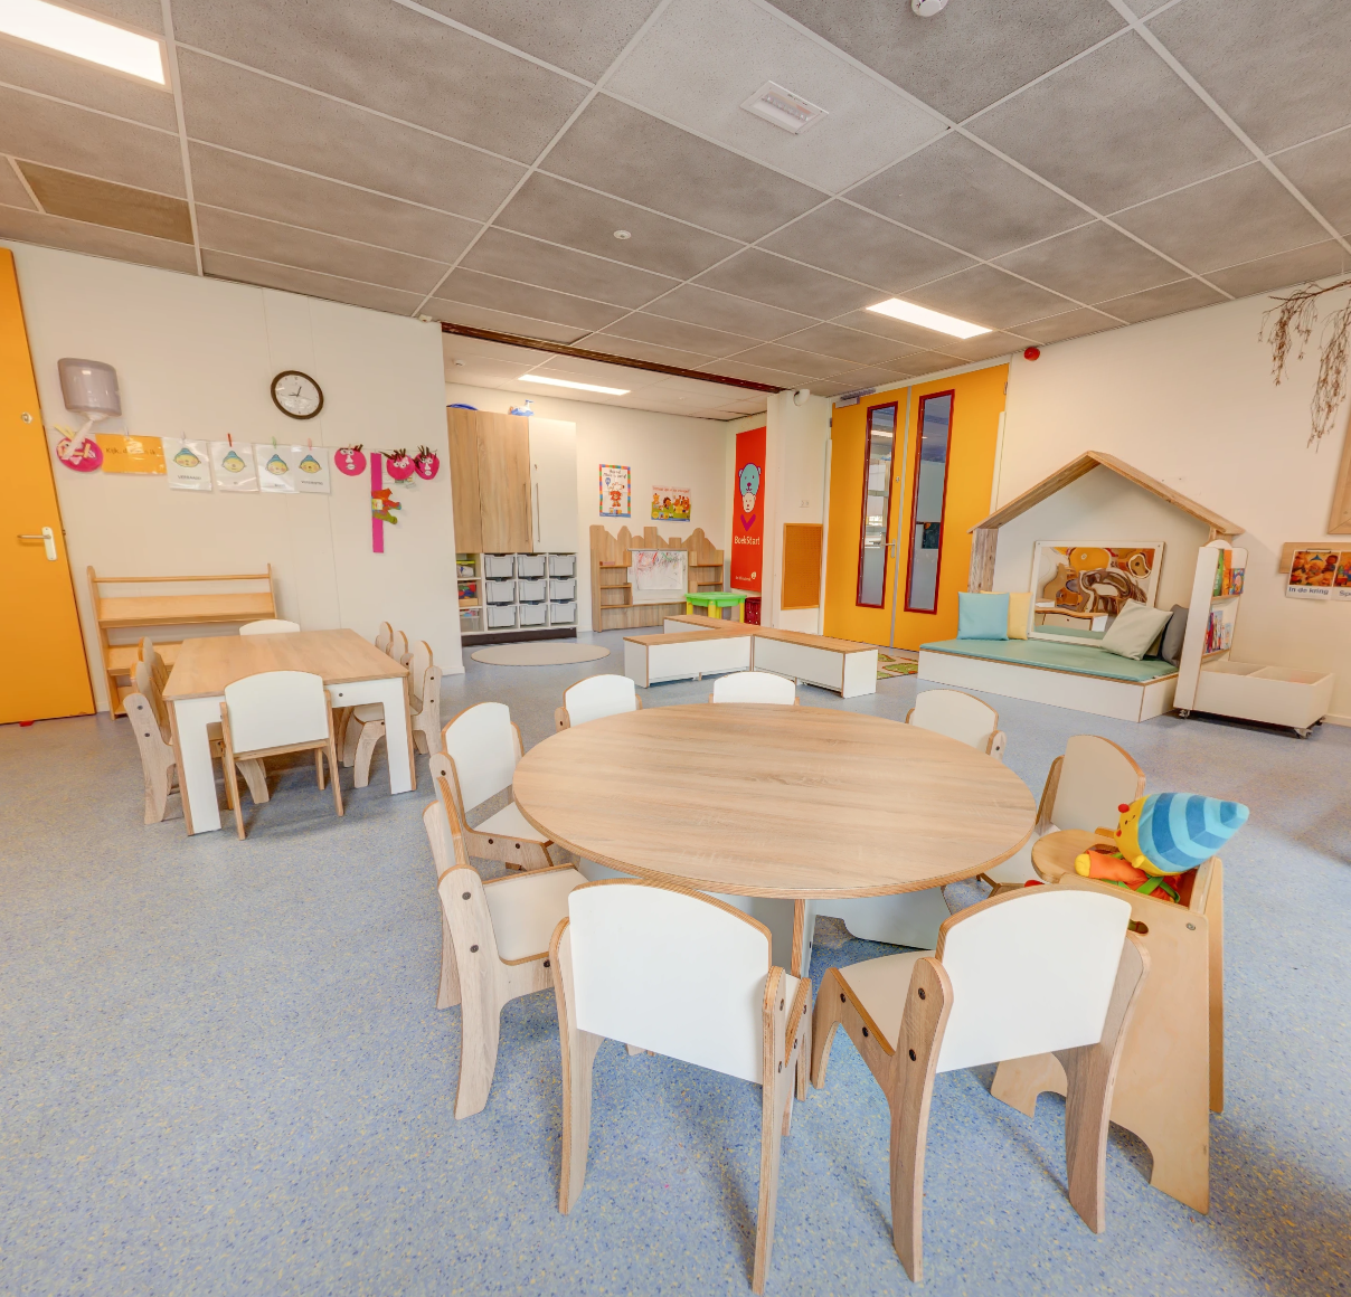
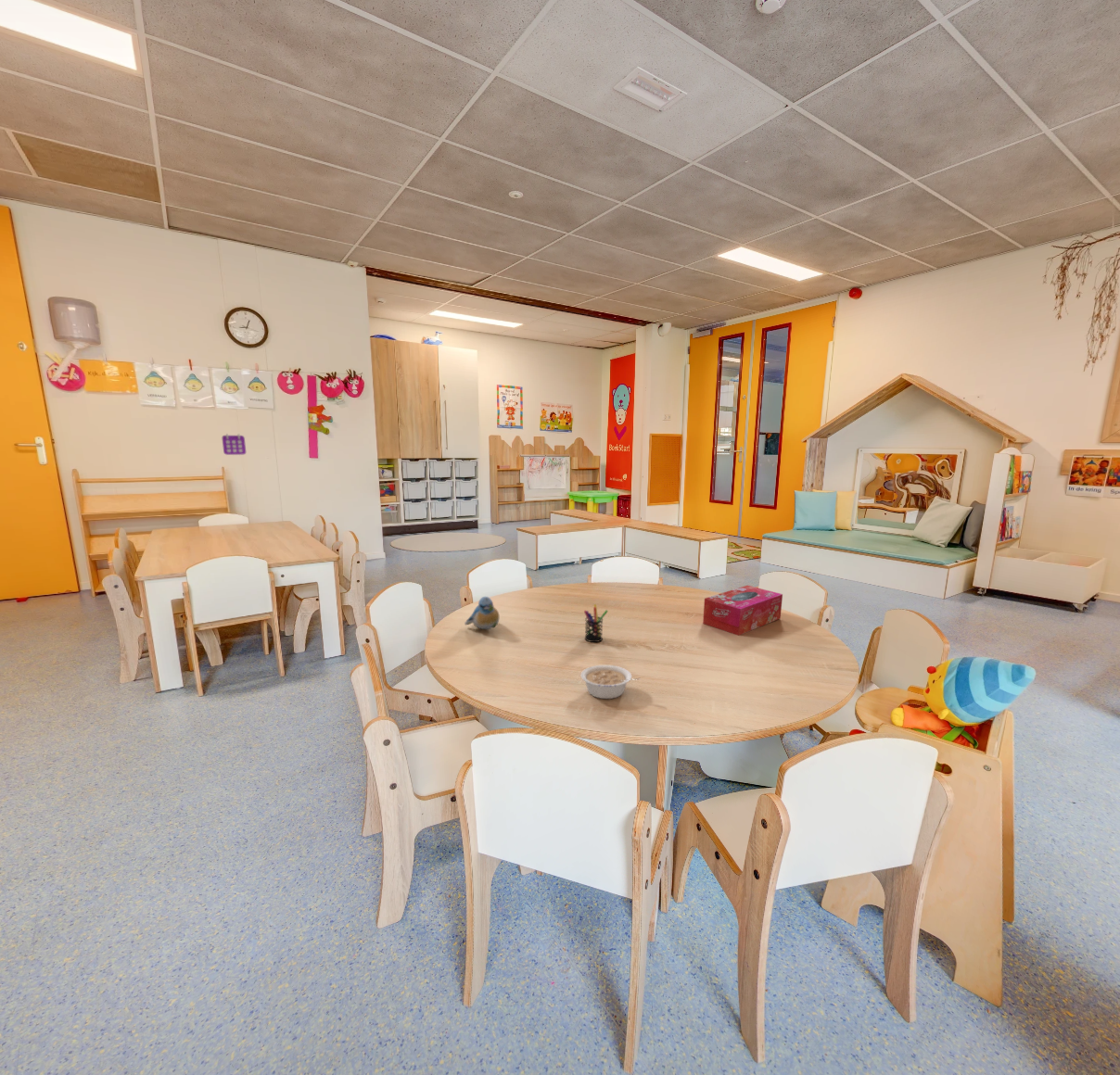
+ tissue box (743, 608)
+ calendar (234, 444)
+ pen holder (595, 622)
+ legume (607, 681)
+ plush toy (485, 611)
